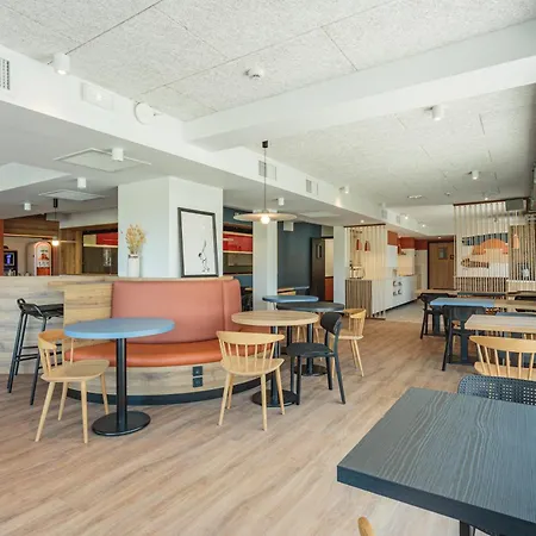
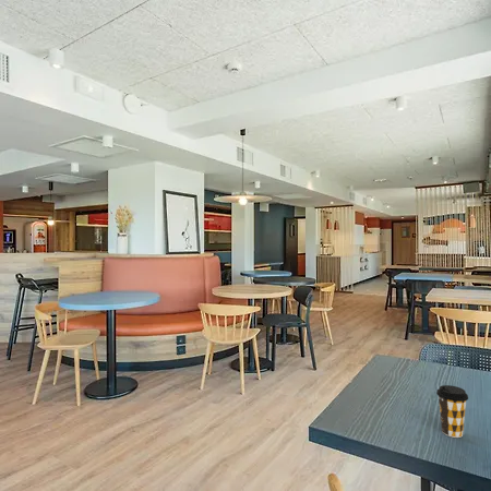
+ coffee cup (452, 410)
